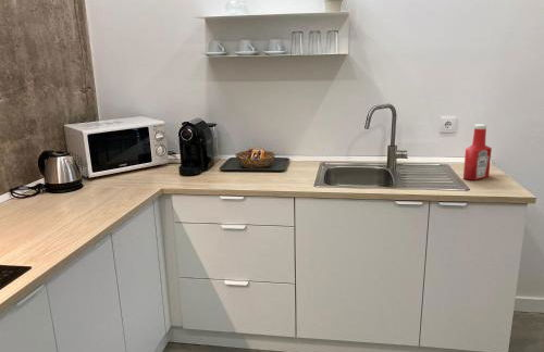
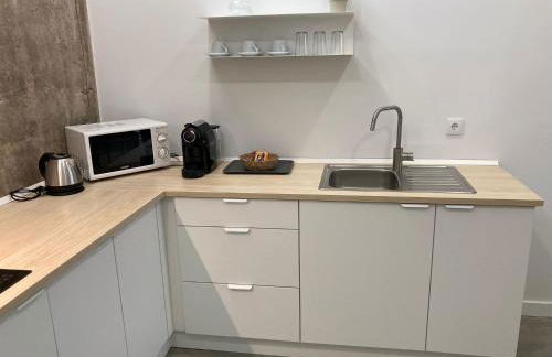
- soap bottle (478, 151)
